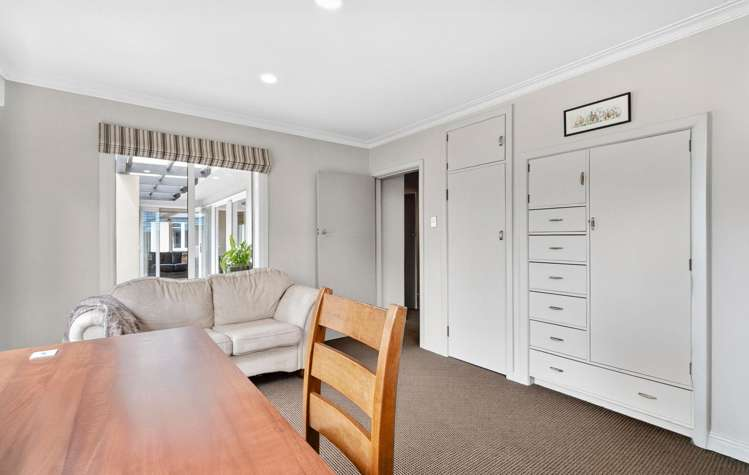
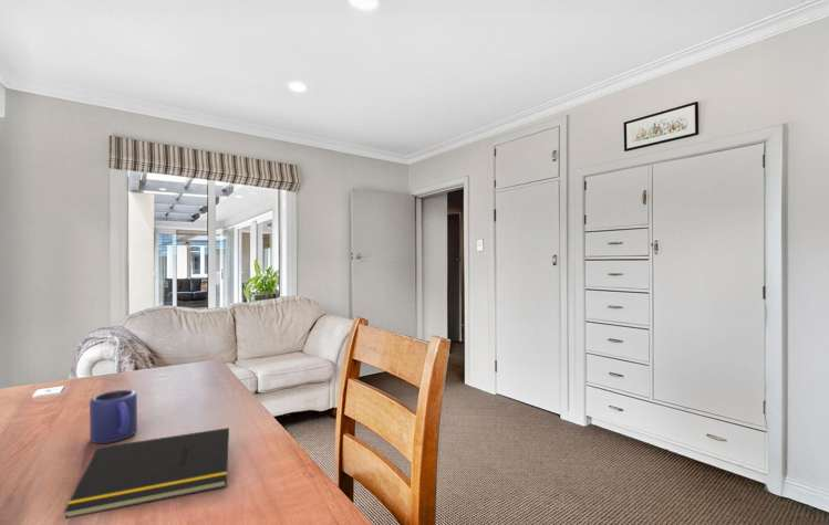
+ notepad (159, 465)
+ mug (116, 417)
